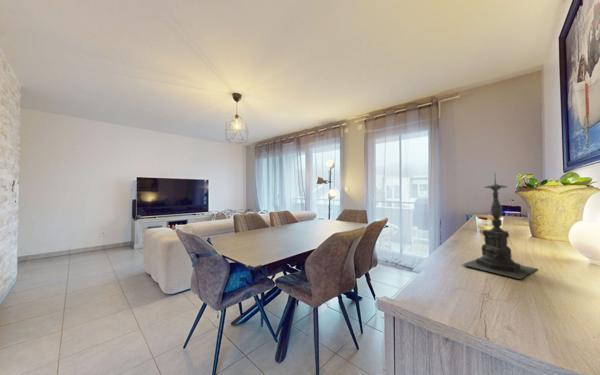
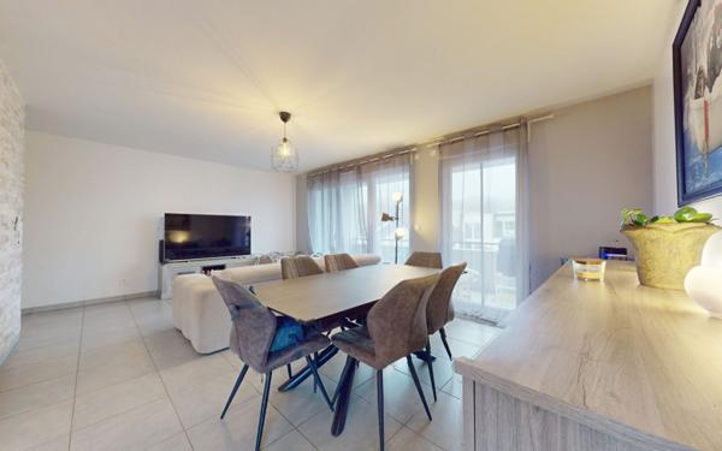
- candle holder (497, 219)
